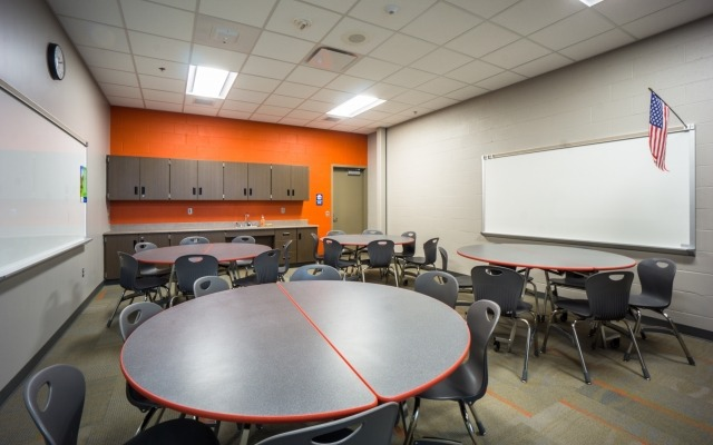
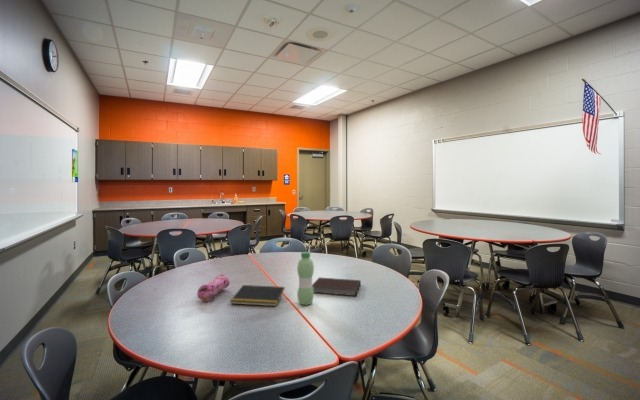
+ pencil case (214, 286)
+ notebook (336, 285)
+ notepad (258, 294)
+ water bottle (305, 278)
